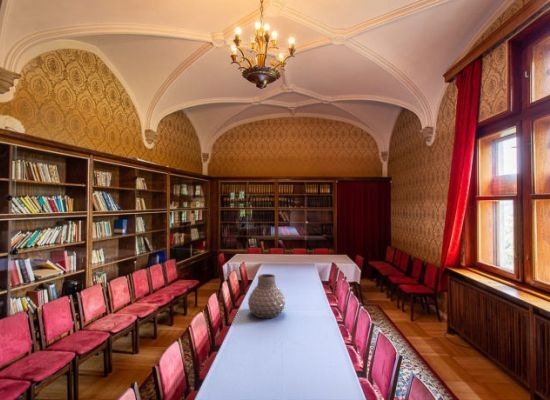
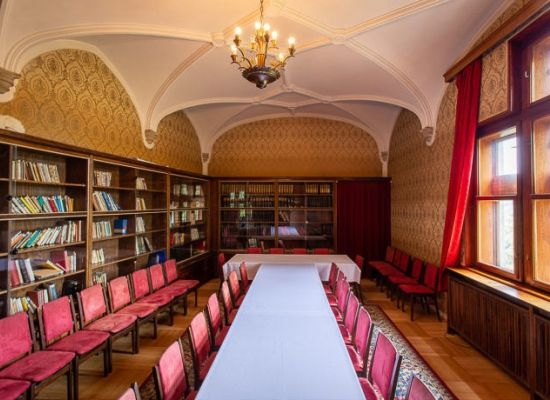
- vase (266, 294)
